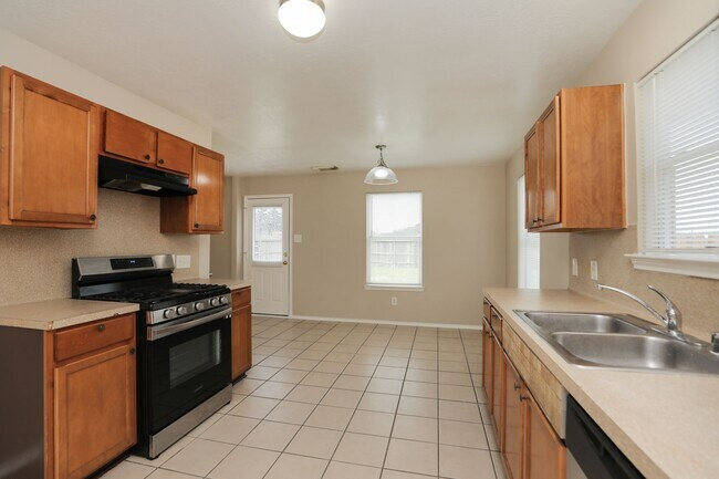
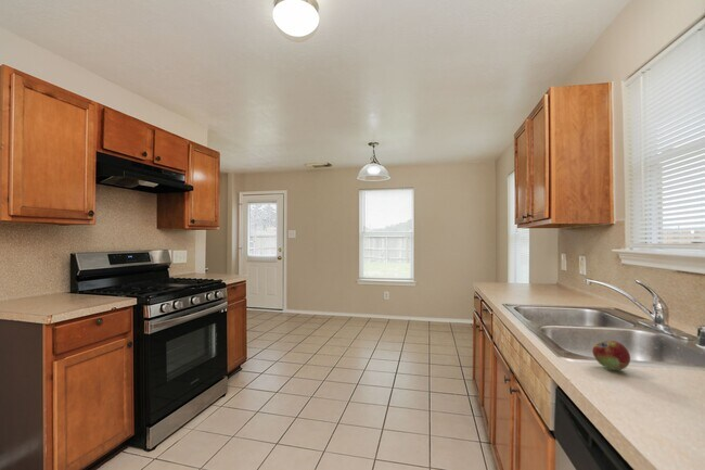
+ fruit (611, 354)
